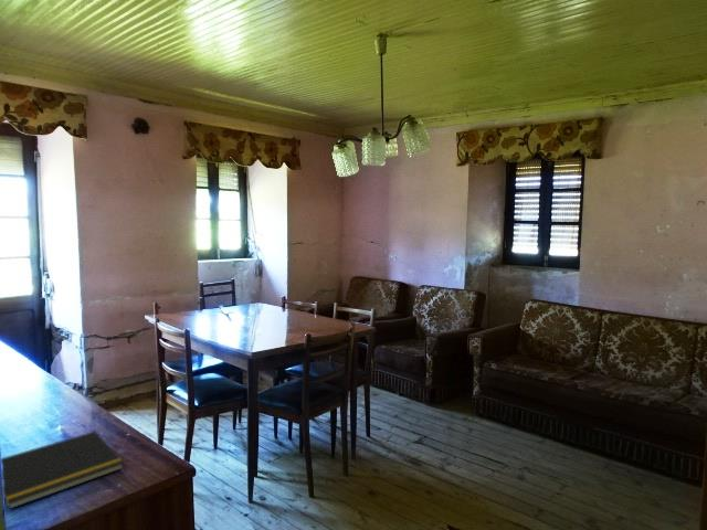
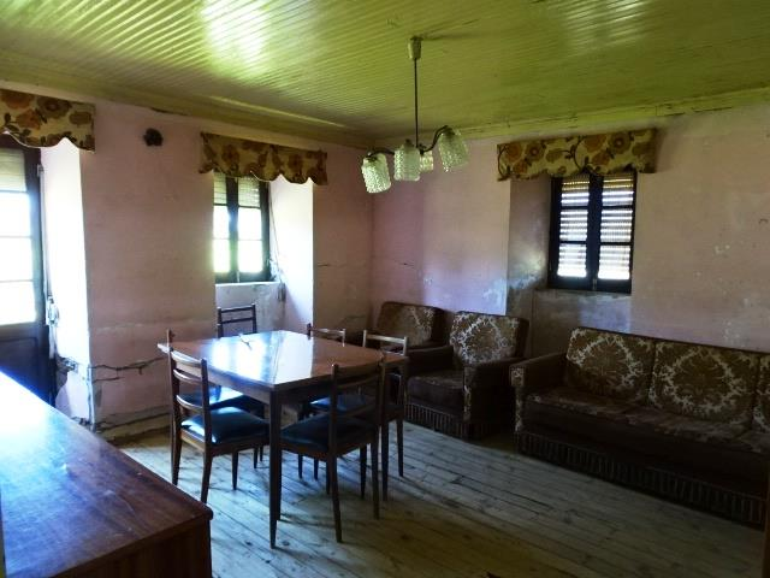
- notepad (57, 465)
